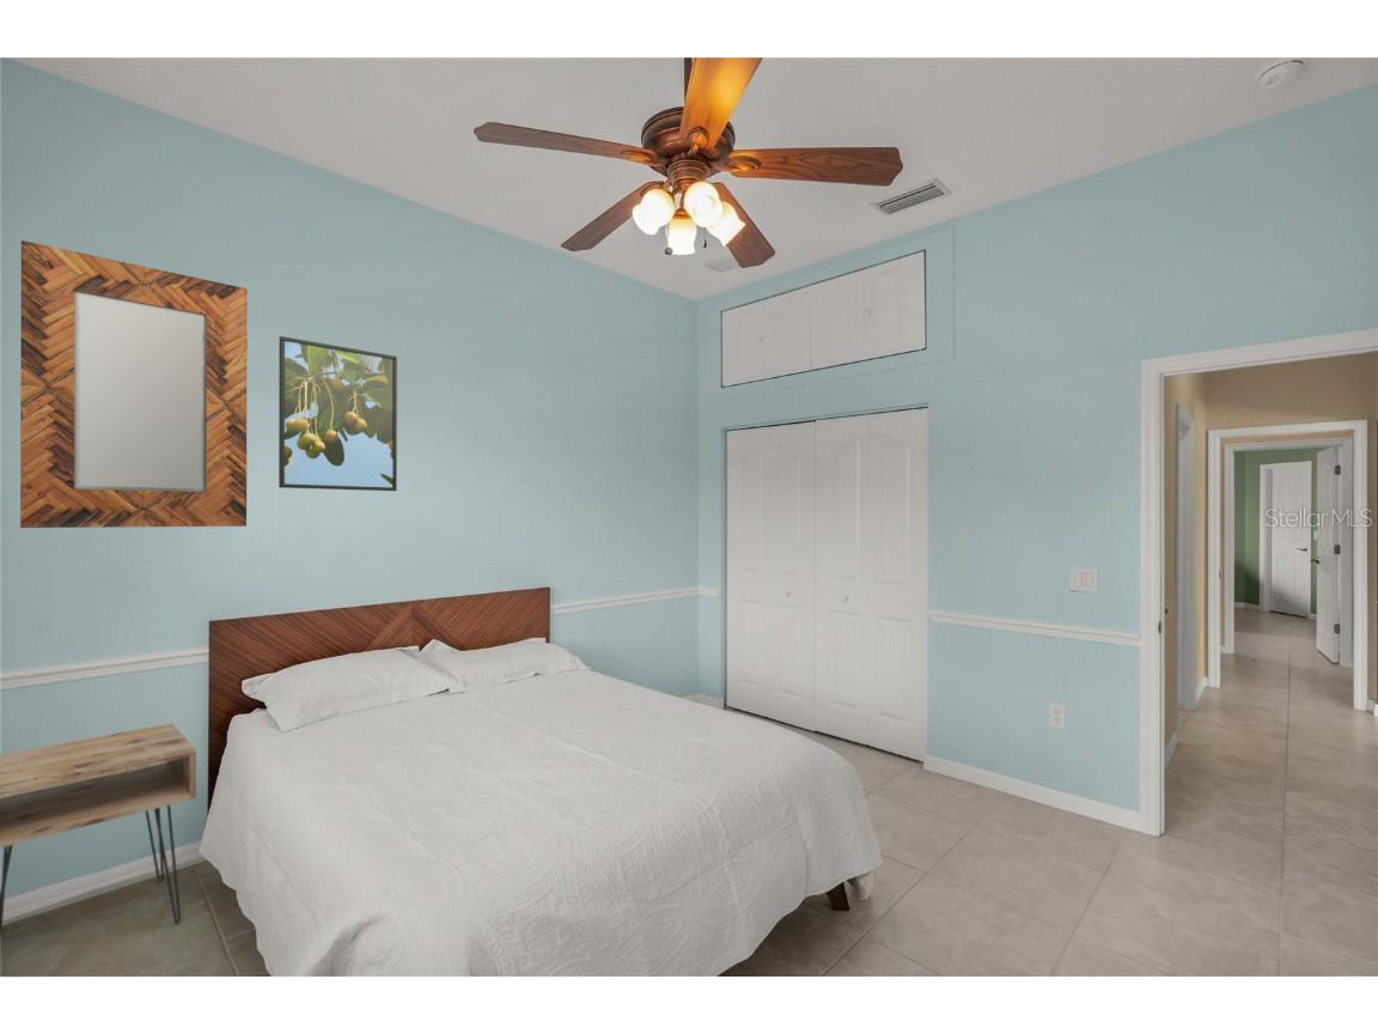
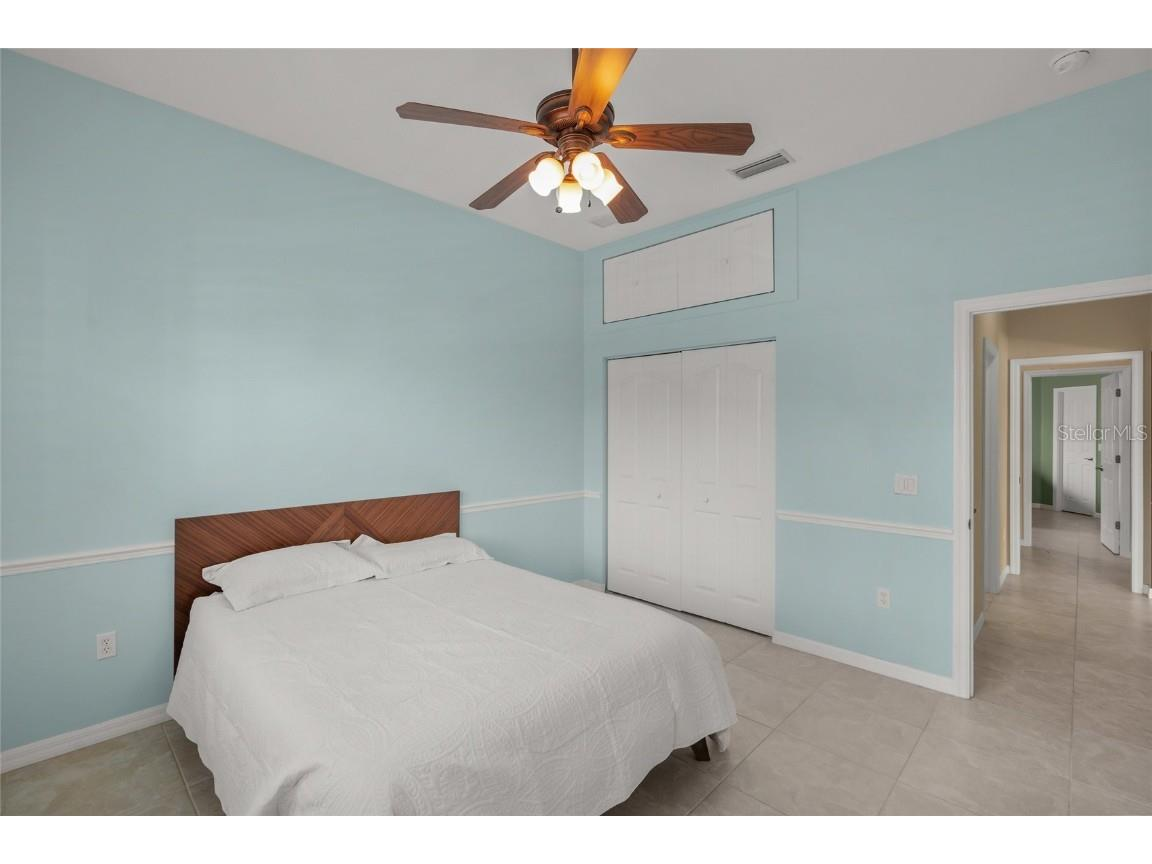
- nightstand (79, 827)
- home mirror (144, 397)
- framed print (341, 418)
